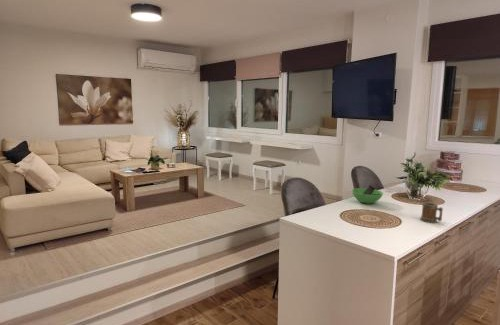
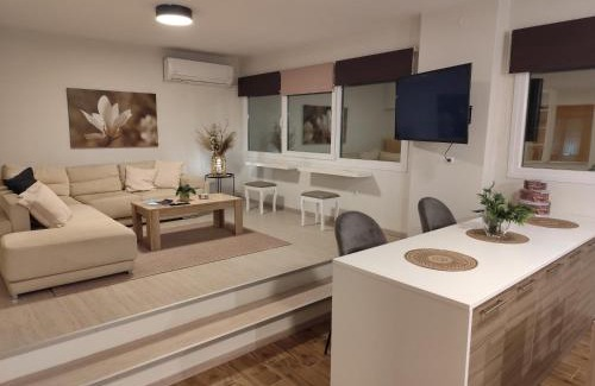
- bowl (367, 195)
- mug (431, 212)
